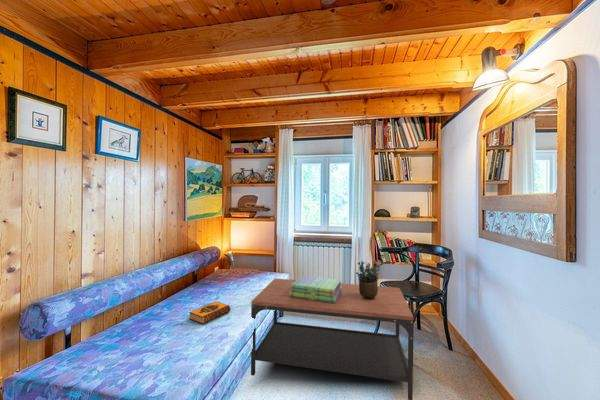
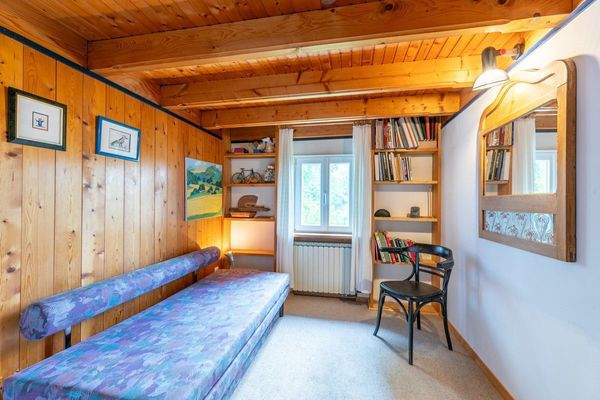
- potted plant (369, 275)
- hardback book (210, 312)
- coffee table (330, 328)
- stack of books (316, 287)
